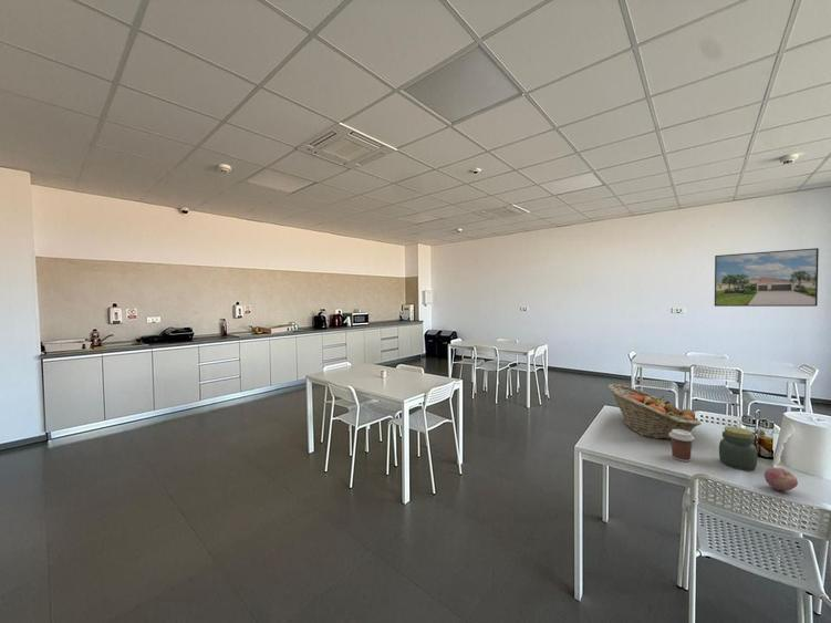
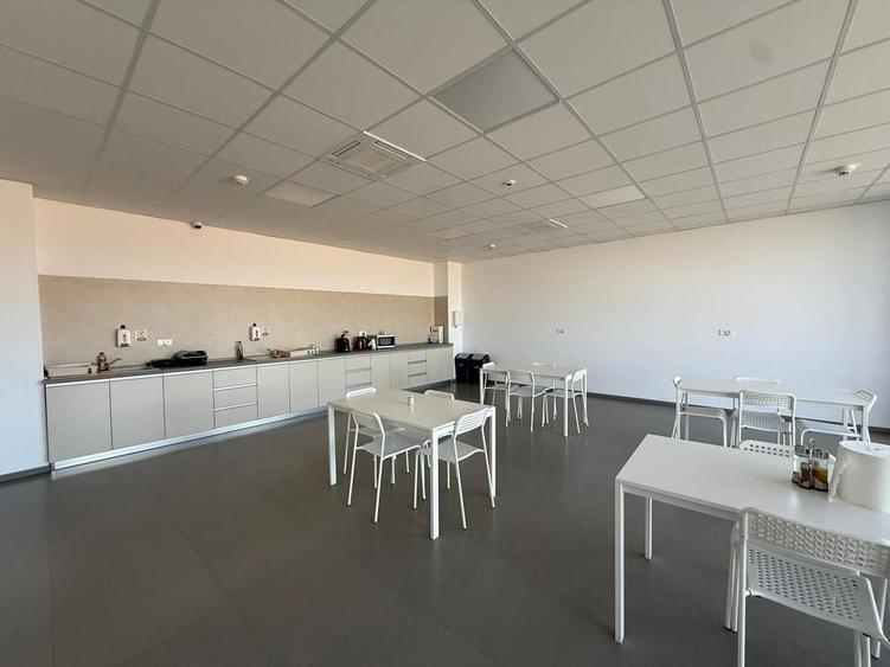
- coffee cup (681, 445)
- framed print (762, 279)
- fruit basket (650, 408)
- apple (780, 479)
- jar (737, 447)
